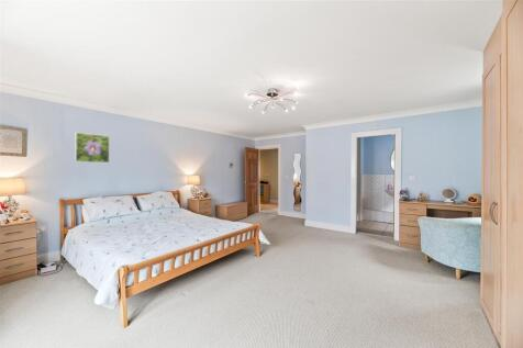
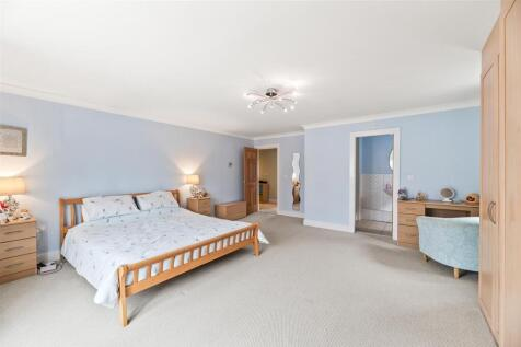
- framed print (92, 148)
